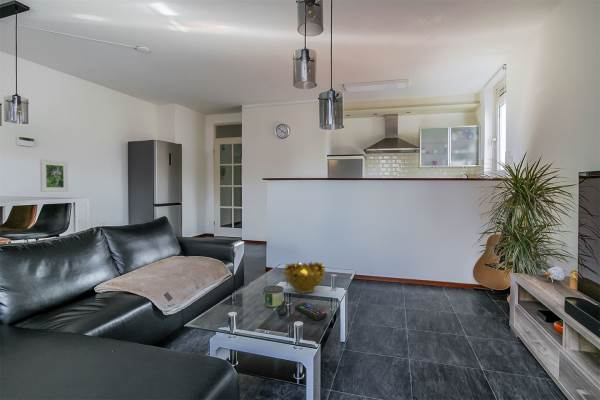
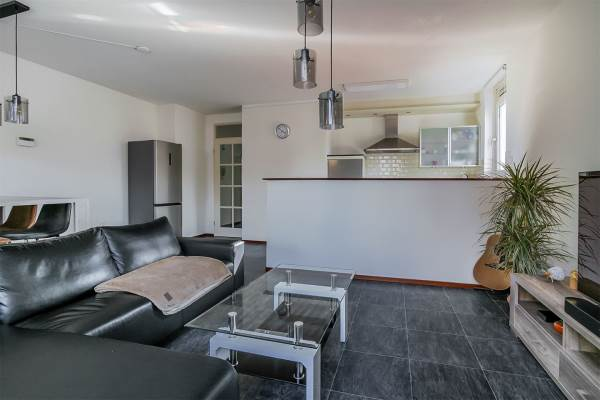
- remote control (310, 310)
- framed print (54, 176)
- decorative bowl (304, 277)
- candle (273, 296)
